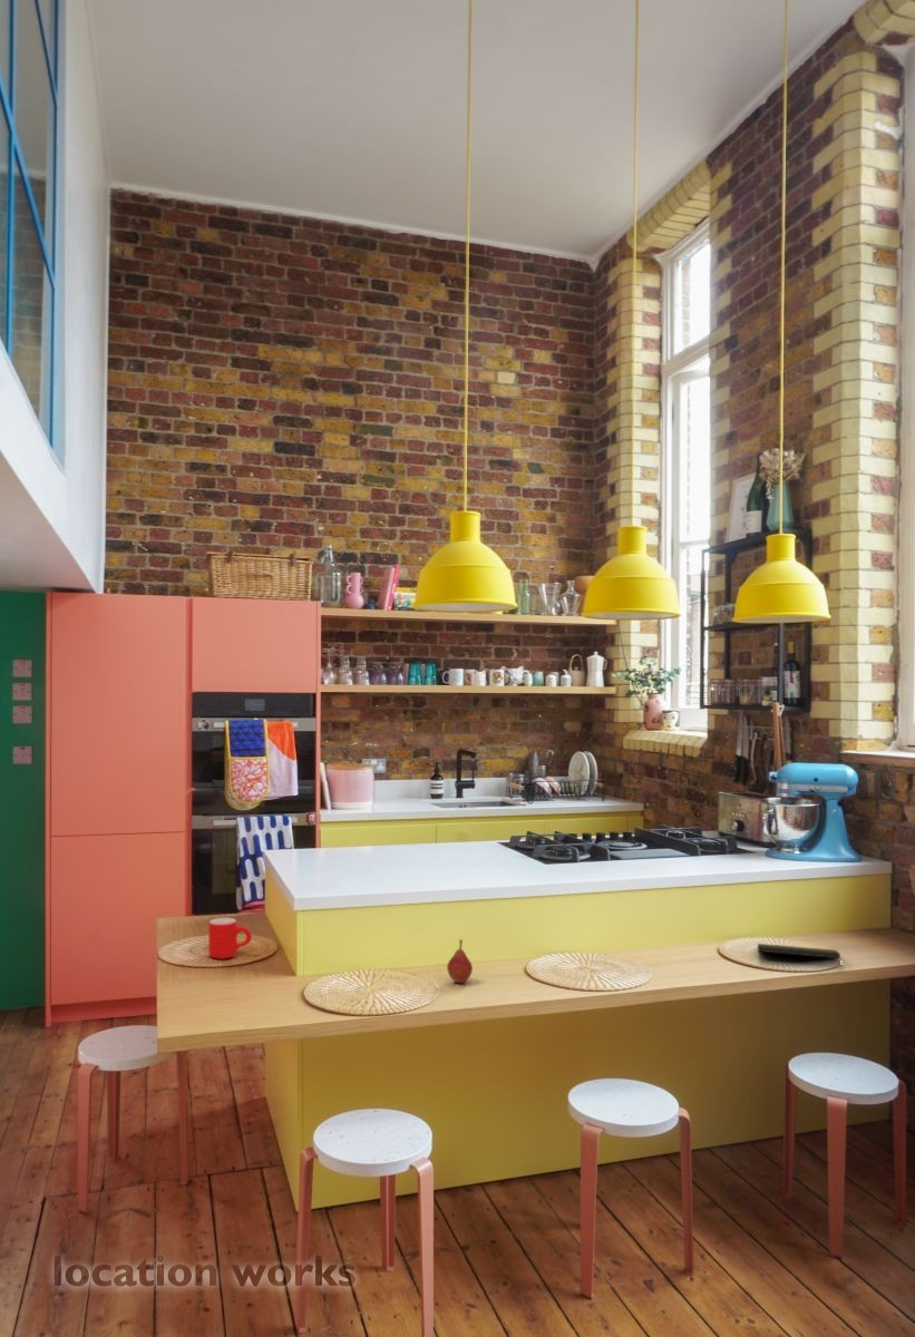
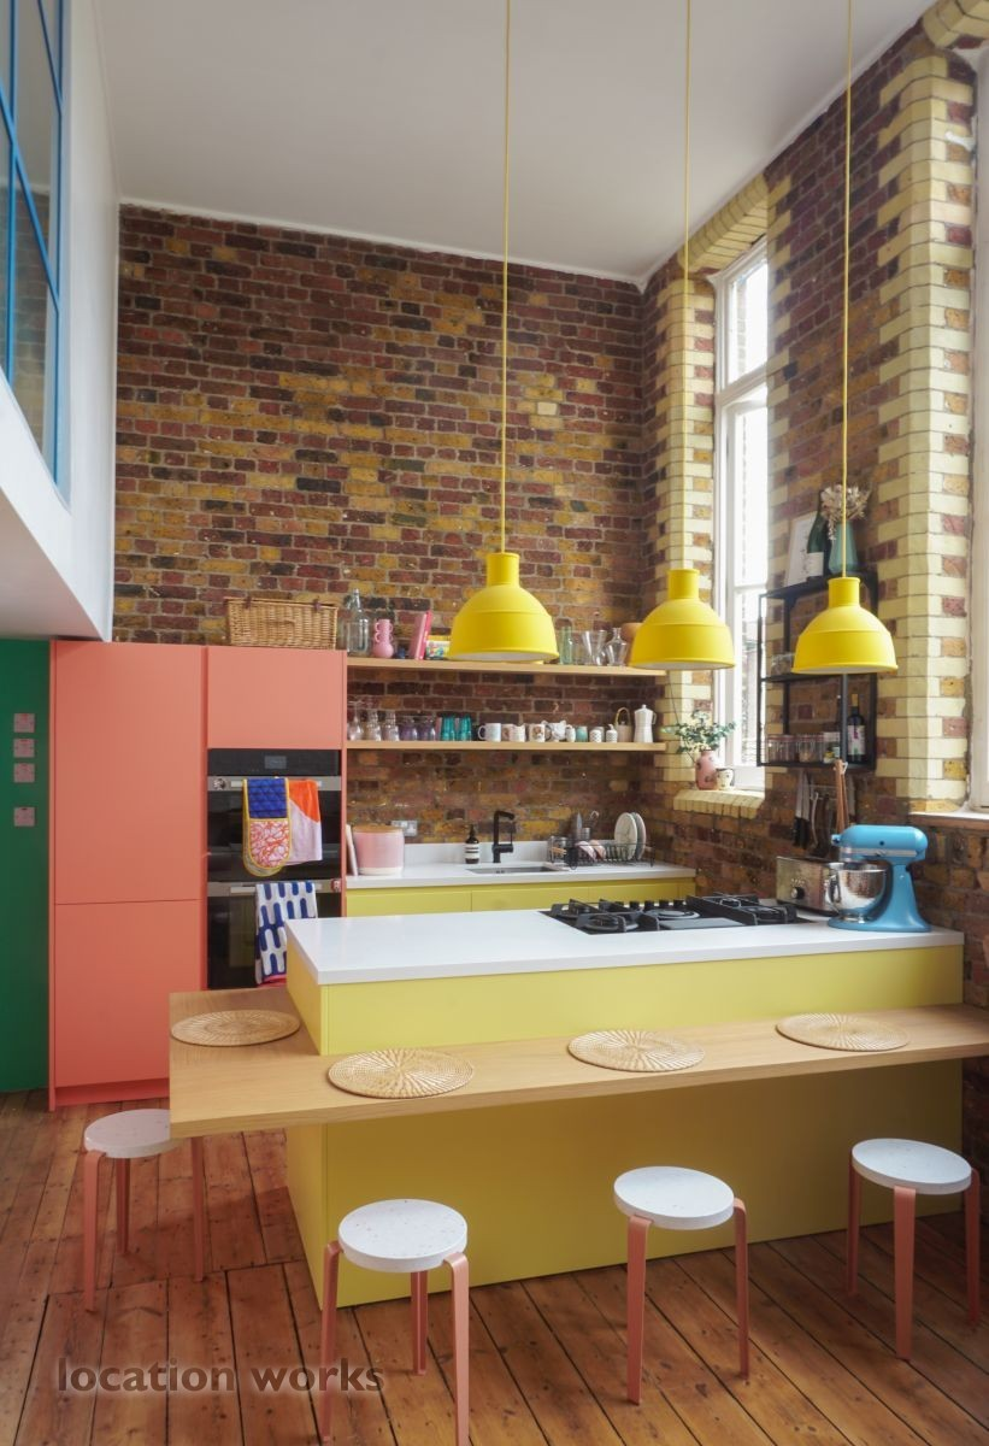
- fruit (459, 959)
- mug (230, 938)
- notepad (797, 950)
